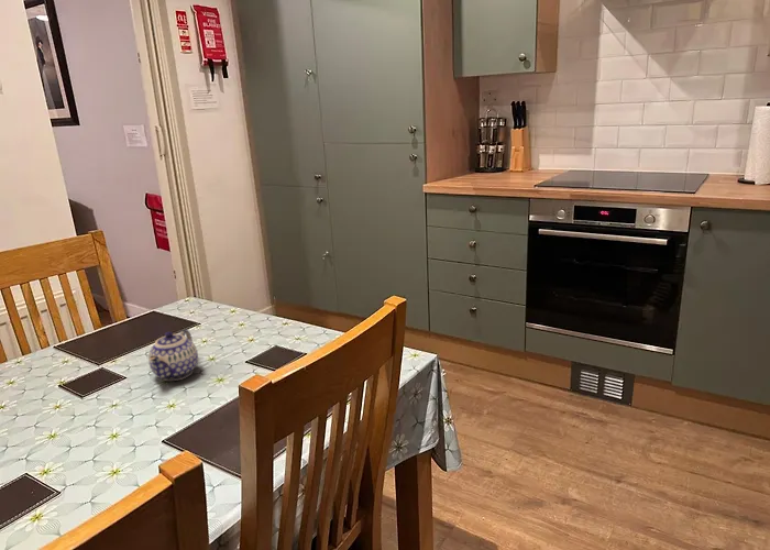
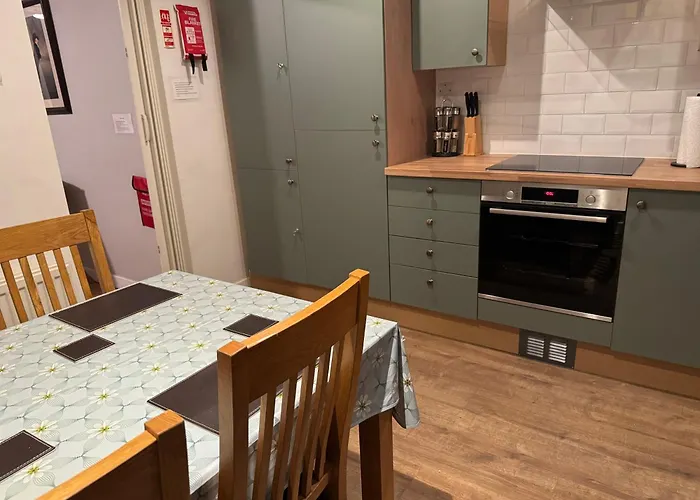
- teapot (173, 353)
